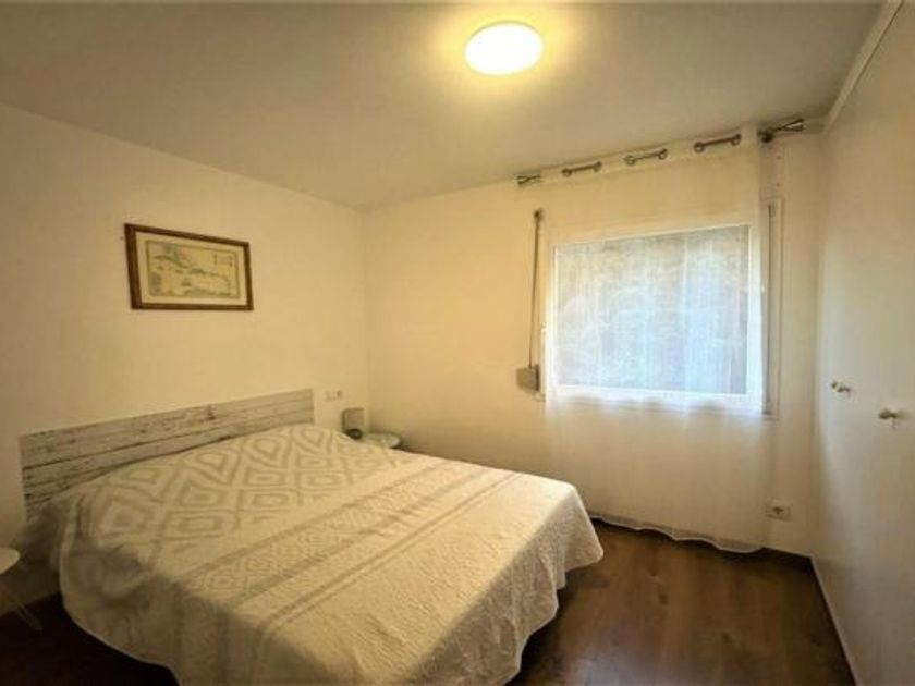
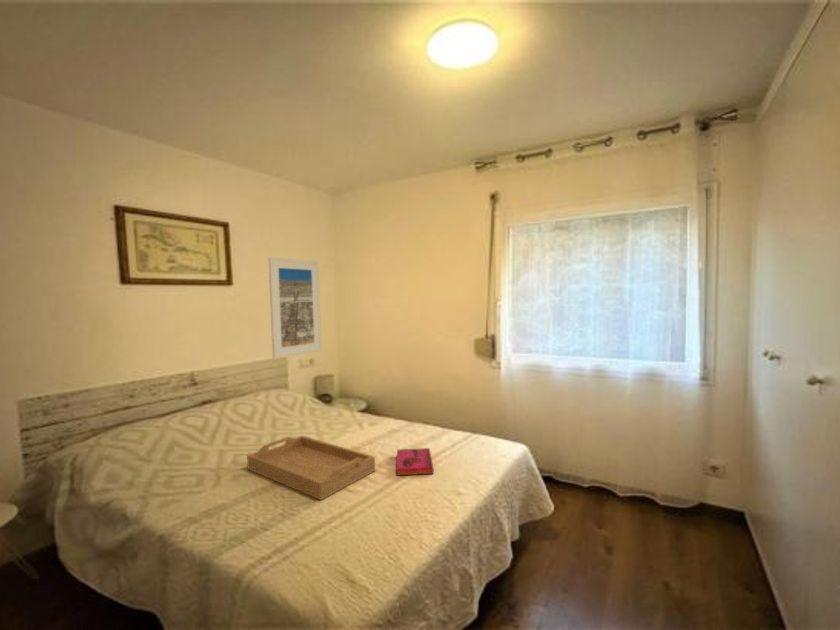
+ serving tray (310, 460)
+ hardback book (414, 460)
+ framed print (296, 307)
